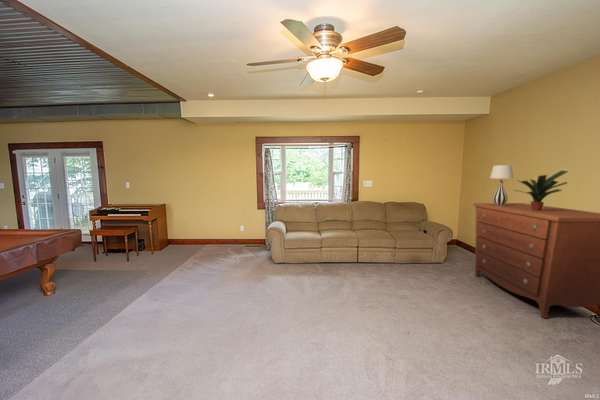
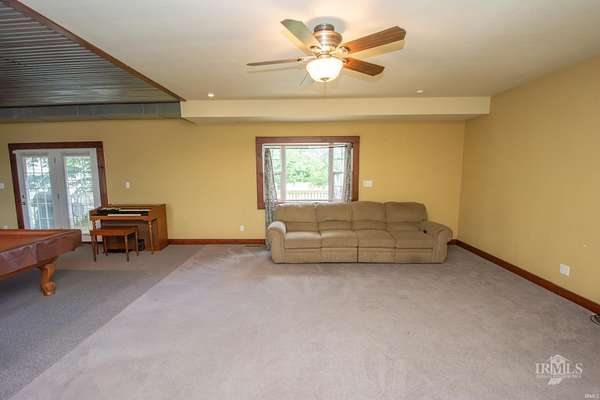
- potted plant (541, 190)
- table lamp (500, 185)
- dresser (532, 251)
